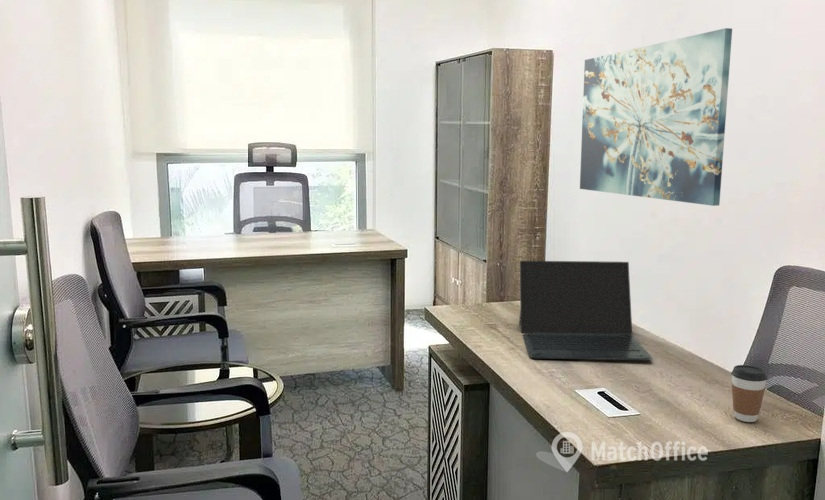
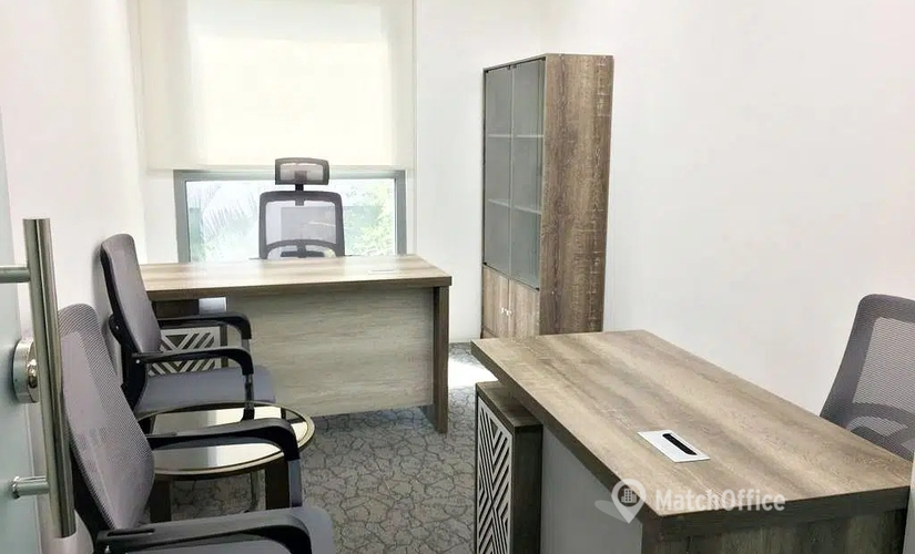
- laptop computer (581, 306)
- wall art (642, 122)
- coffee cup (747, 393)
